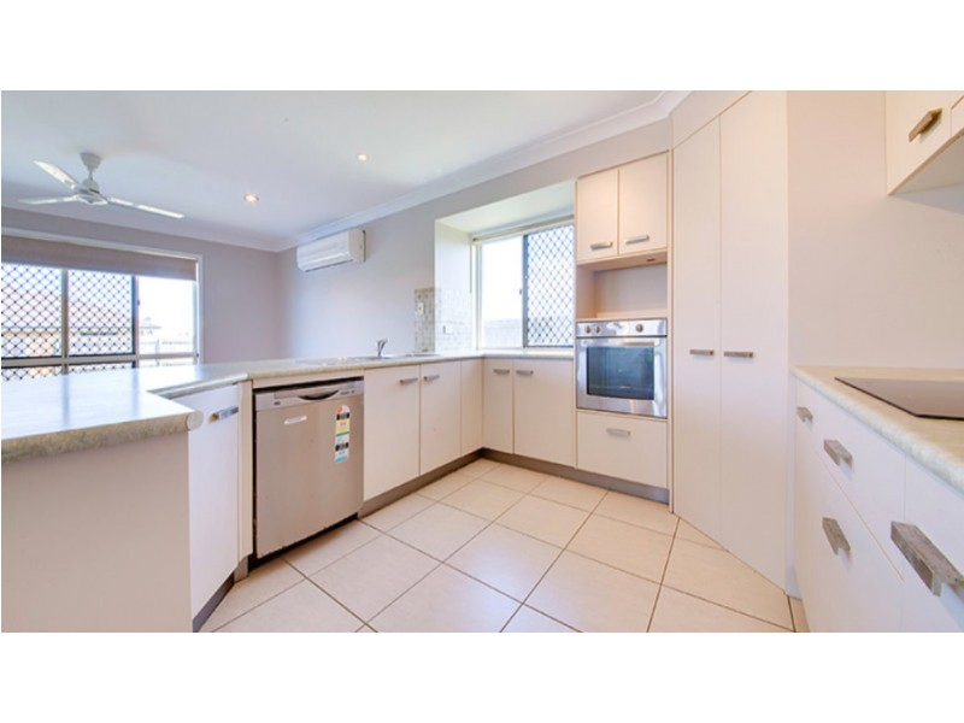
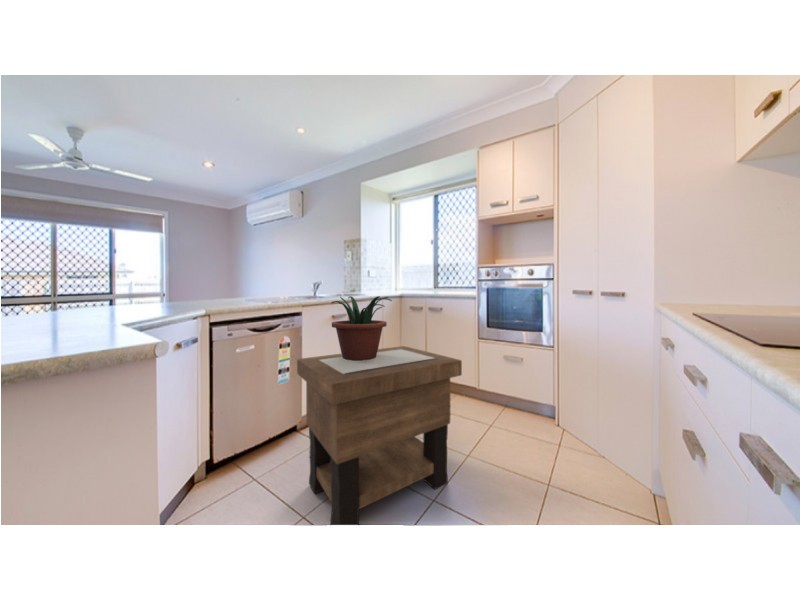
+ potted plant (362, 325)
+ side table (376, 419)
